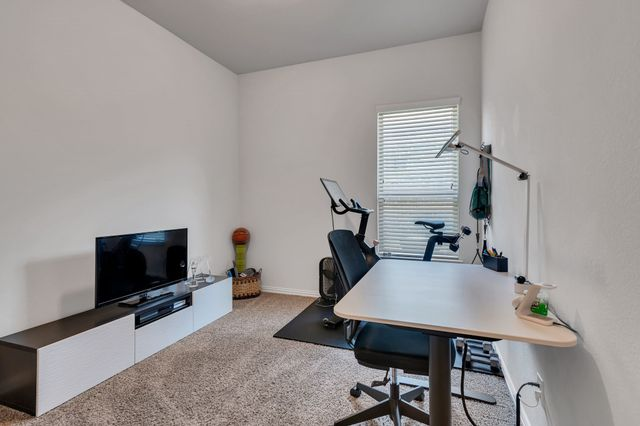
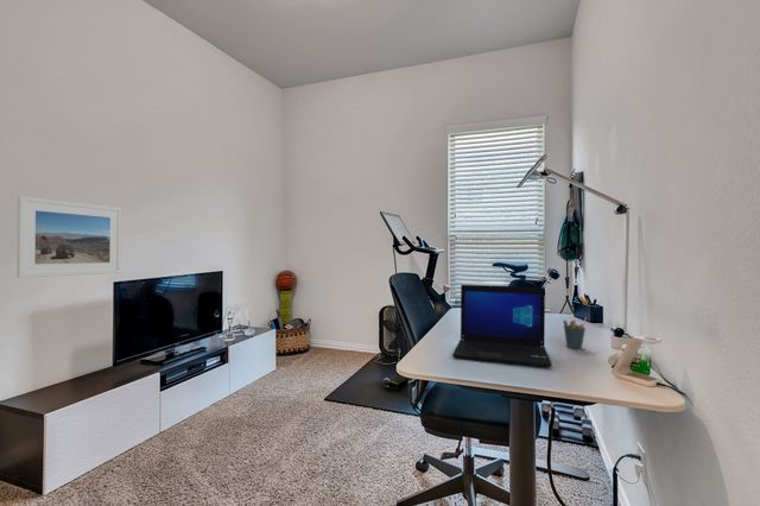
+ laptop (500, 321)
+ pen holder (574, 331)
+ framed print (75, 239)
